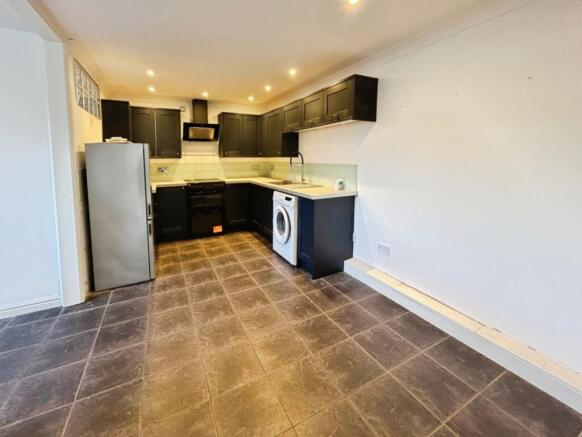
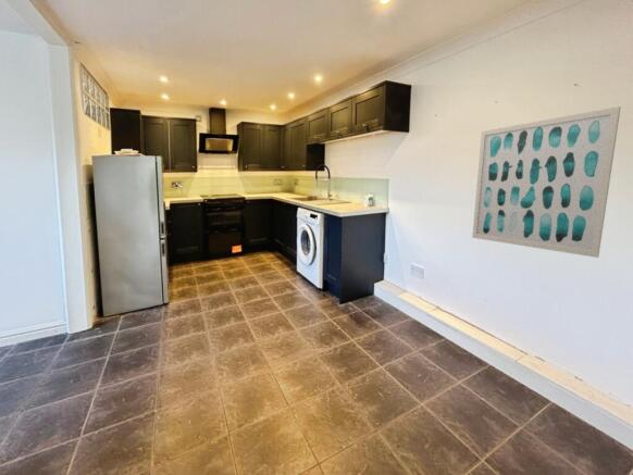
+ wall art (531, 185)
